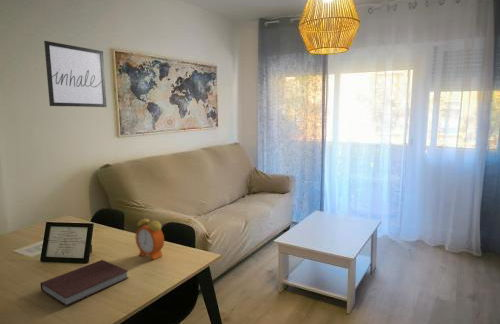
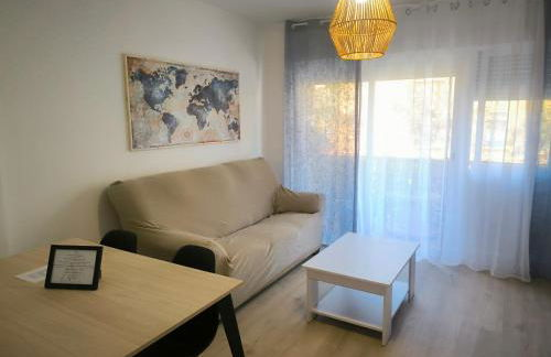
- wall art (78, 76)
- alarm clock (149, 235)
- notebook (86, 280)
